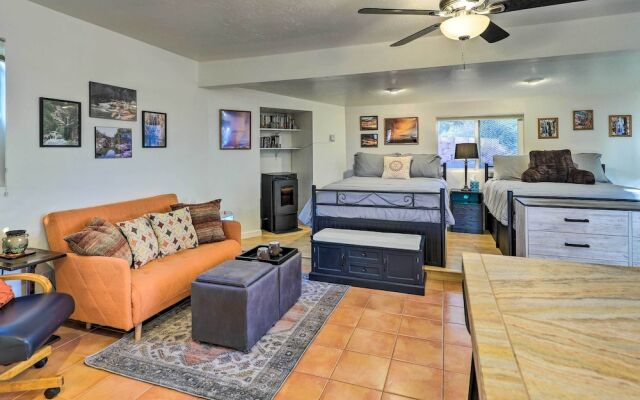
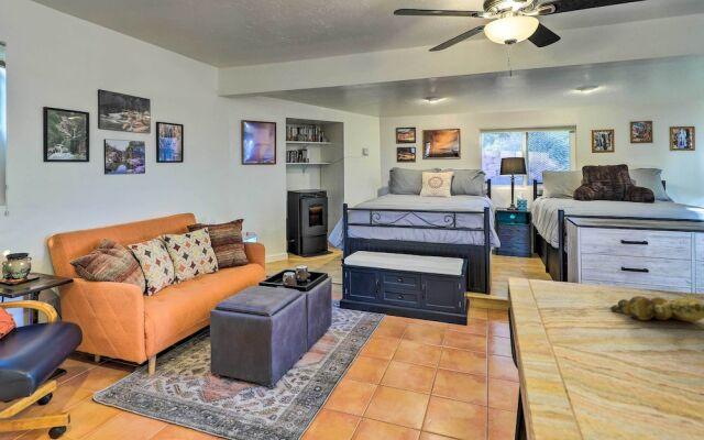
+ banana bunch (659, 309)
